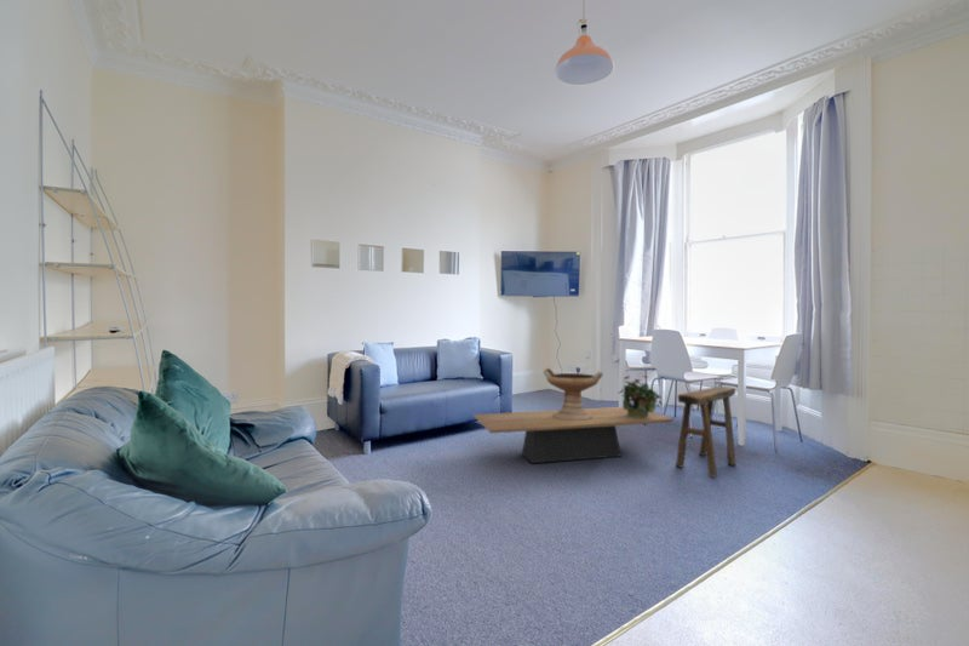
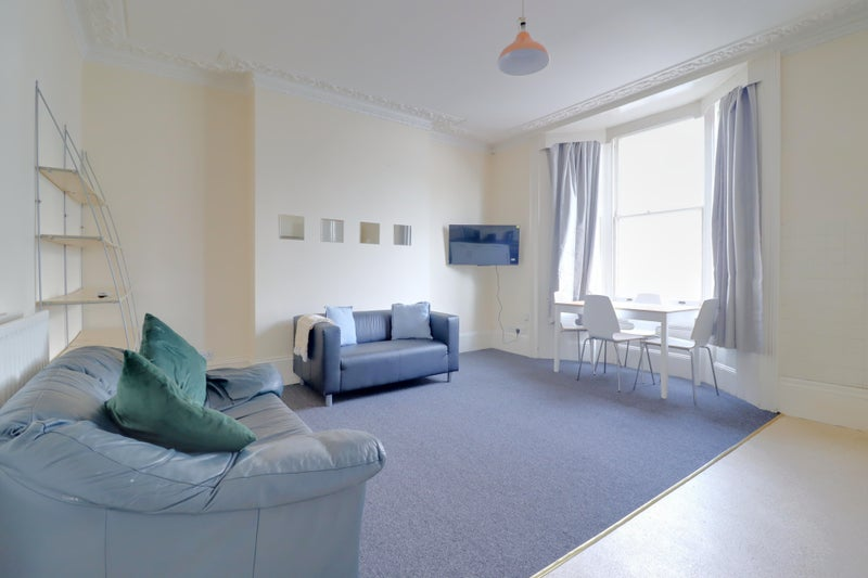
- stool (706, 427)
- decorative bowl (572, 393)
- coffee table (570, 435)
- potted plant (641, 395)
